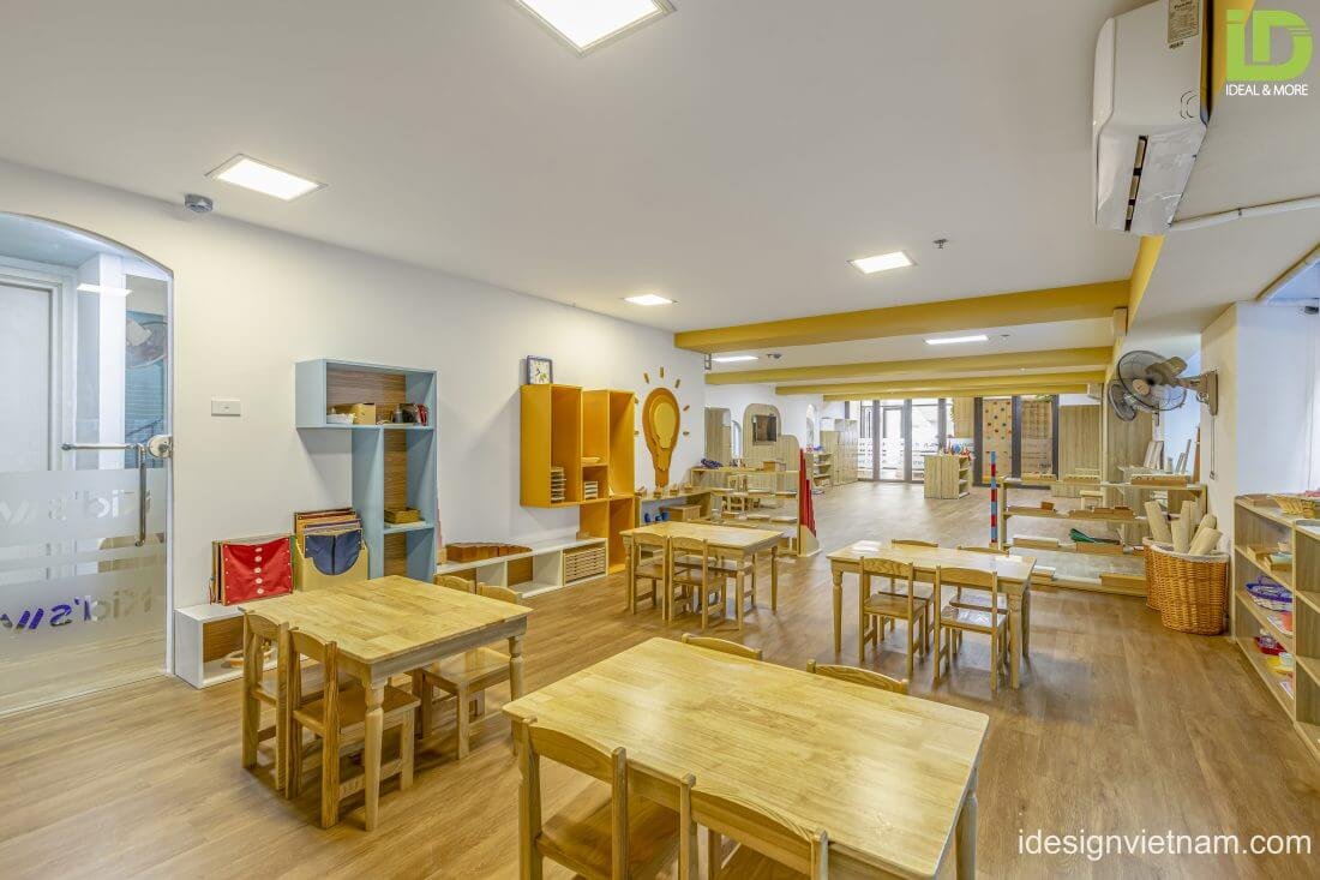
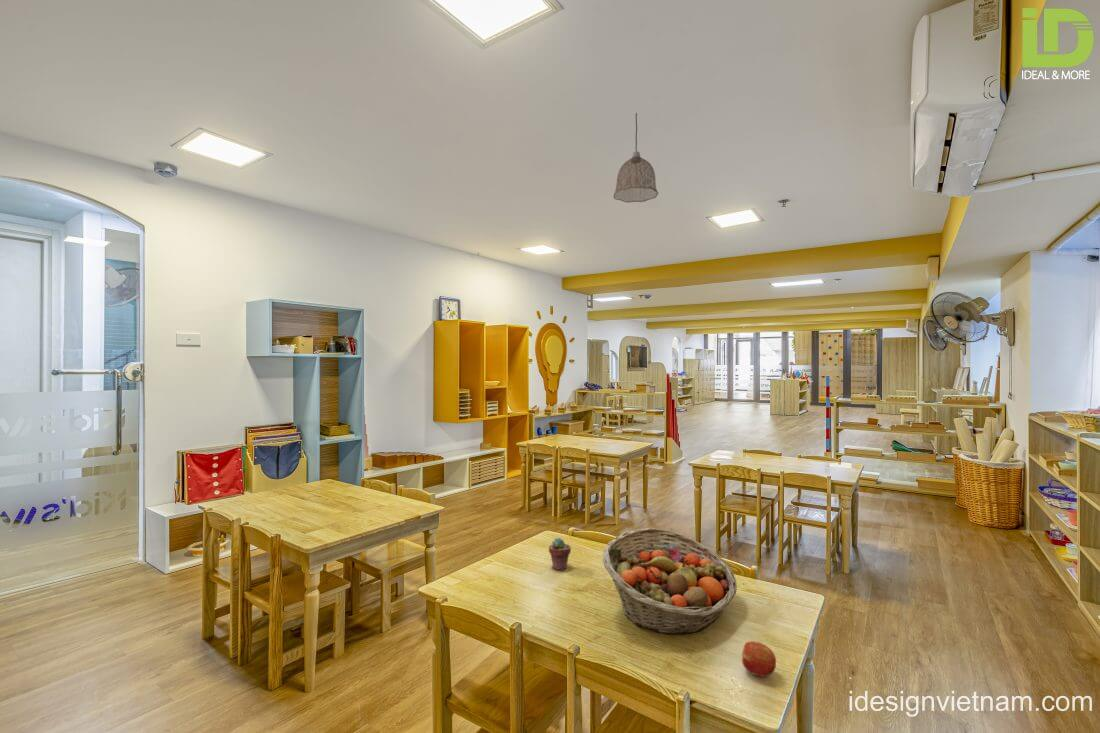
+ fruit basket (668, 577)
+ potted succulent (559, 552)
+ apple (758, 658)
+ pendant lamp (636, 154)
